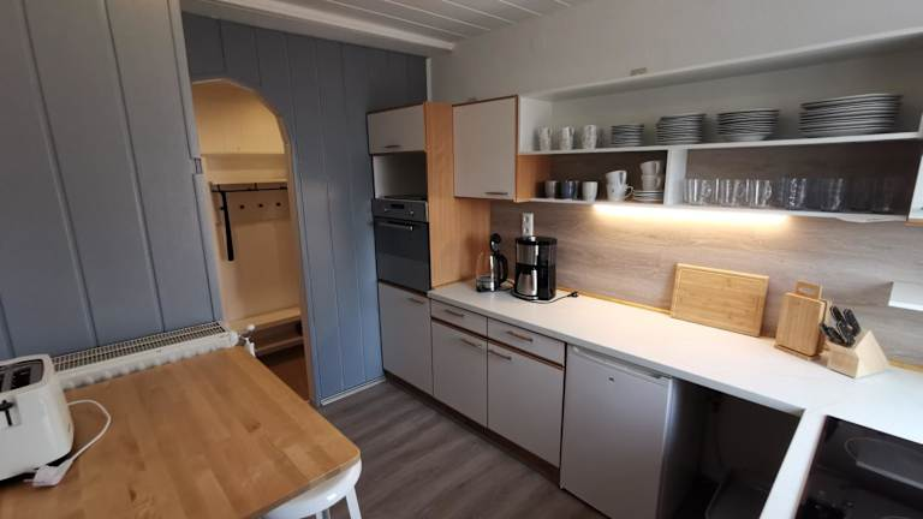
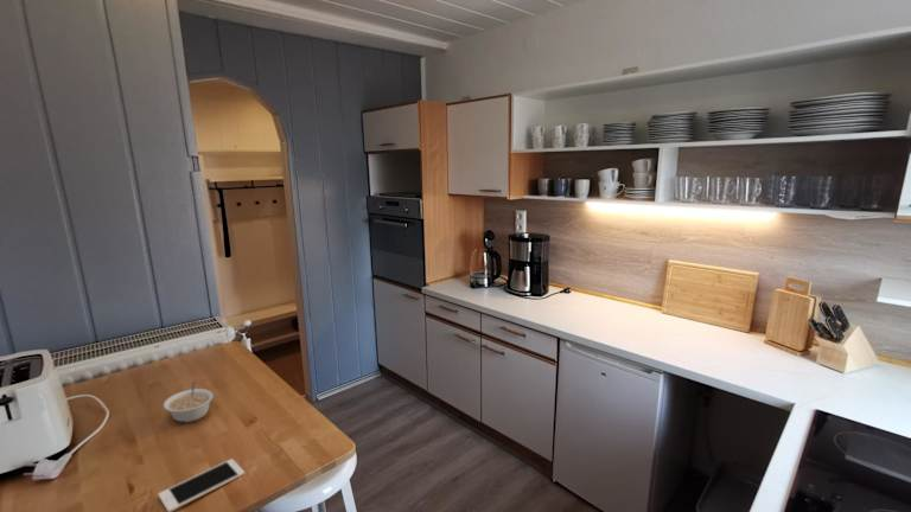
+ cell phone (203, 484)
+ legume (189, 404)
